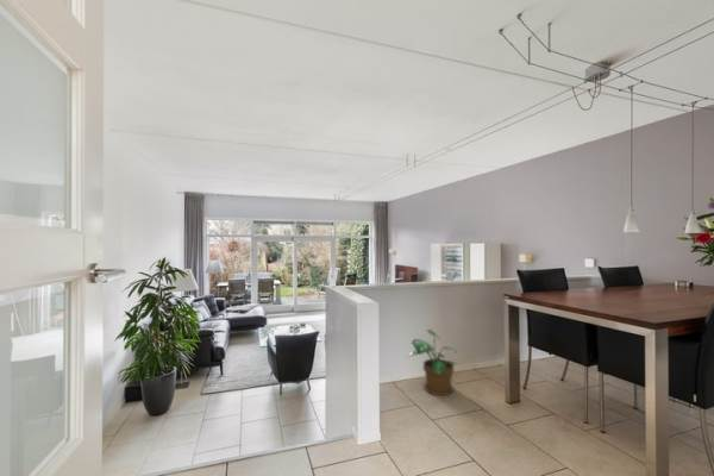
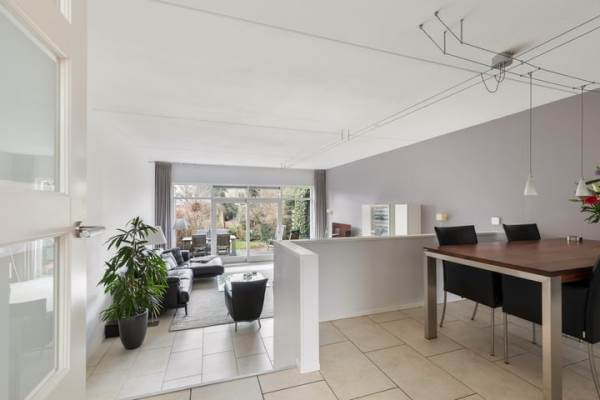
- potted plant (428, 362)
